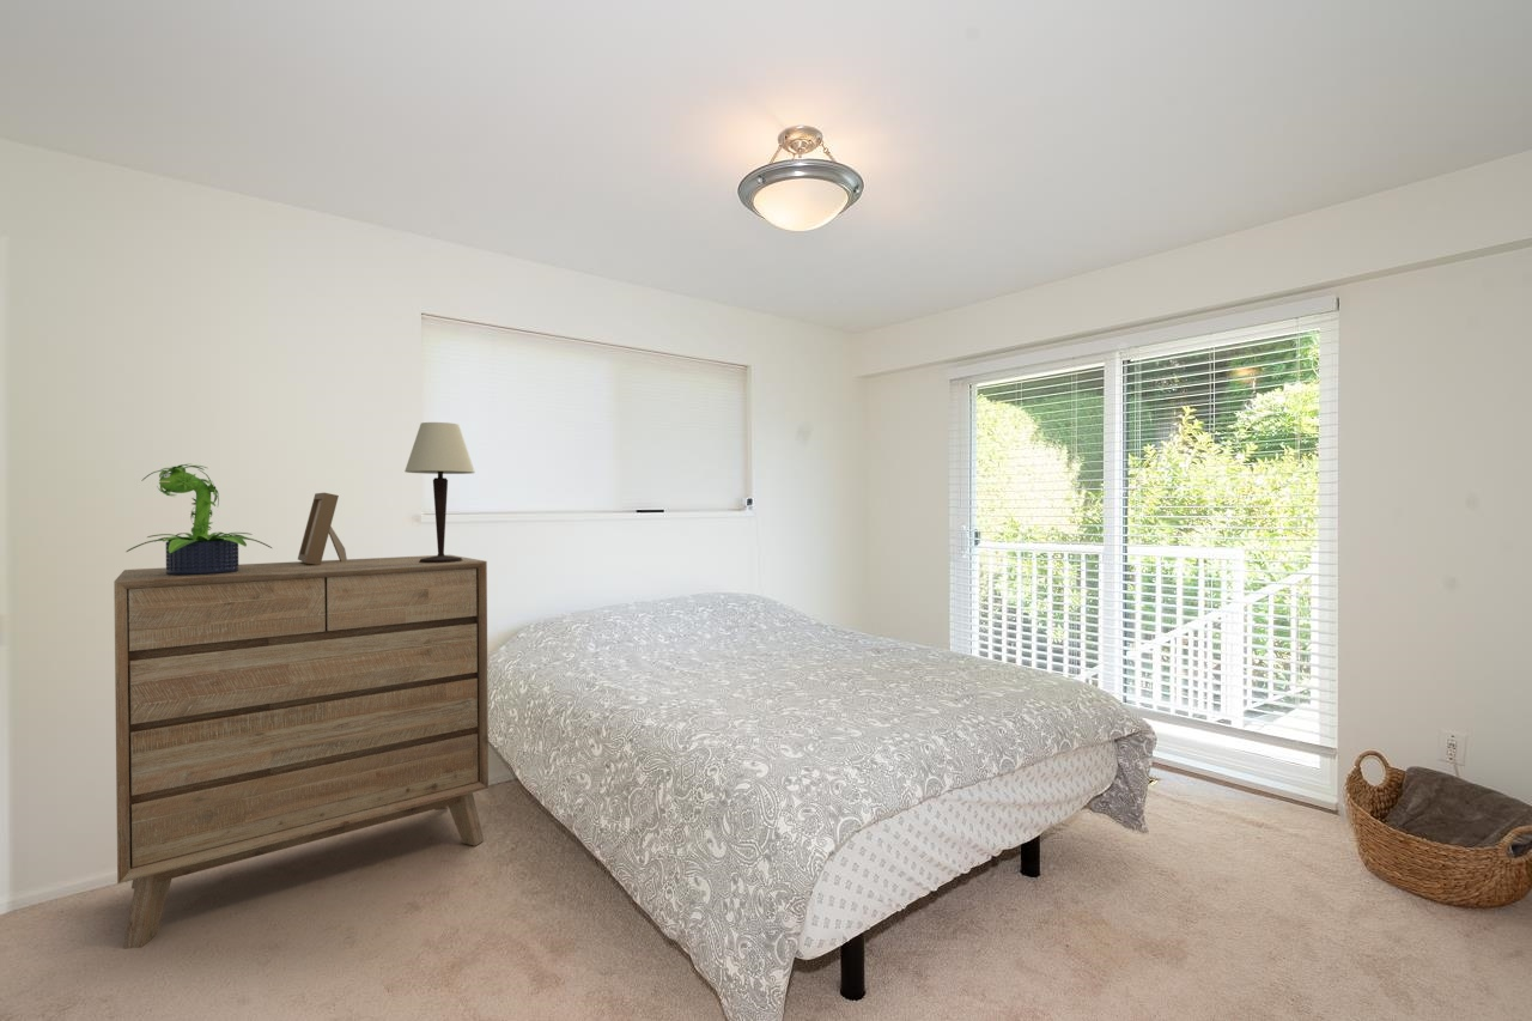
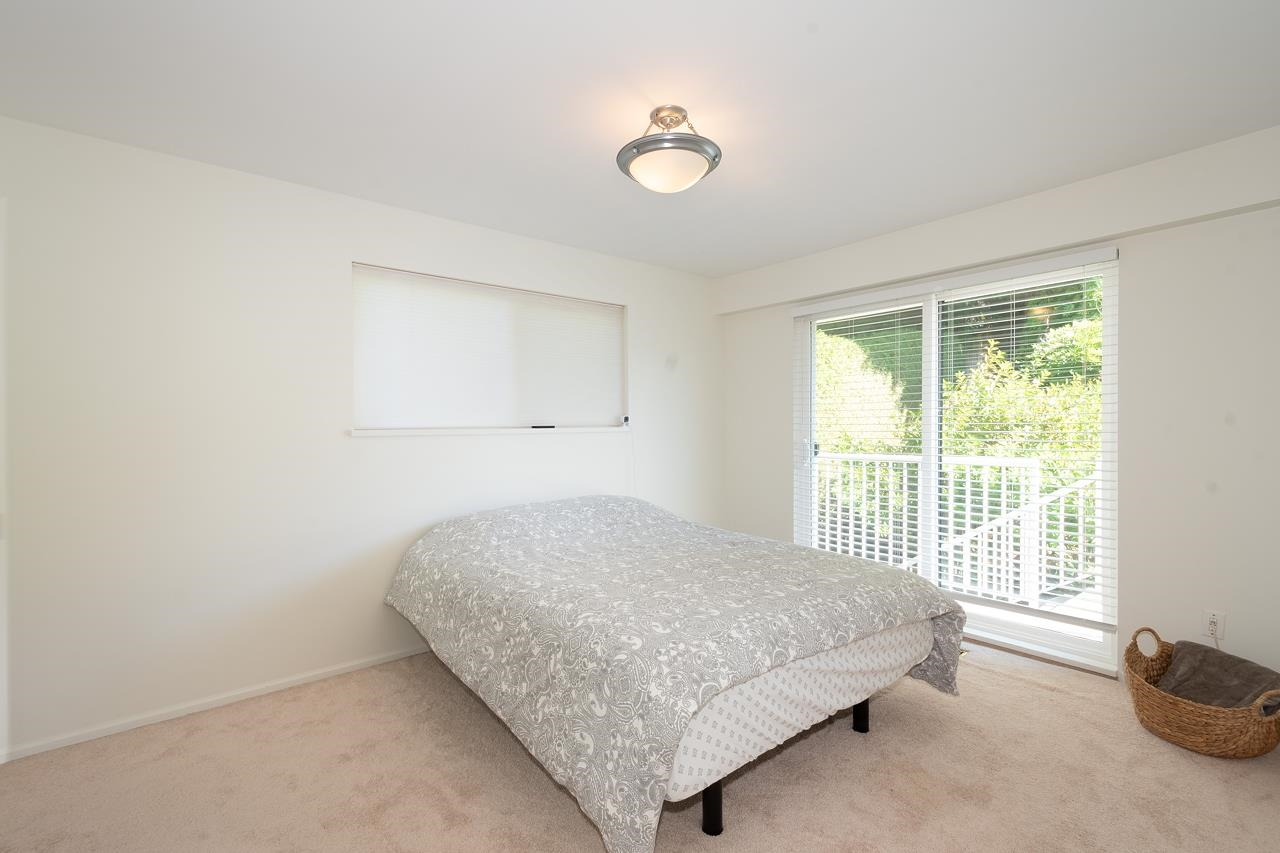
- table lamp (440, 492)
- photo frame (326, 527)
- potted plant (202, 517)
- dresser (317, 713)
